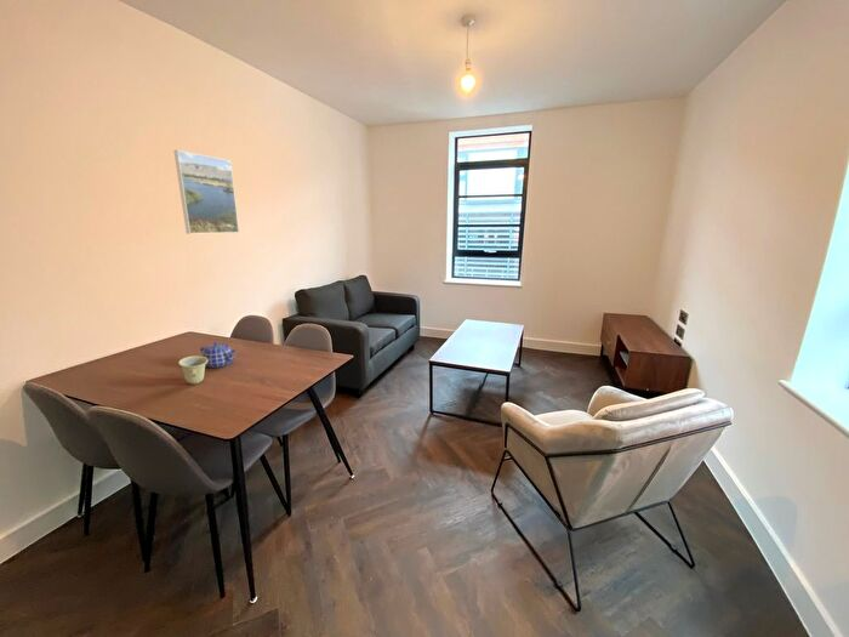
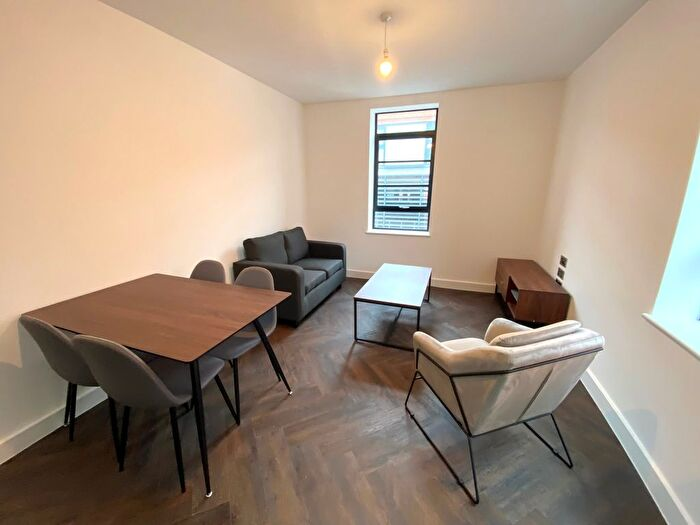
- teapot (218, 353)
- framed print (209, 195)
- cup (194, 370)
